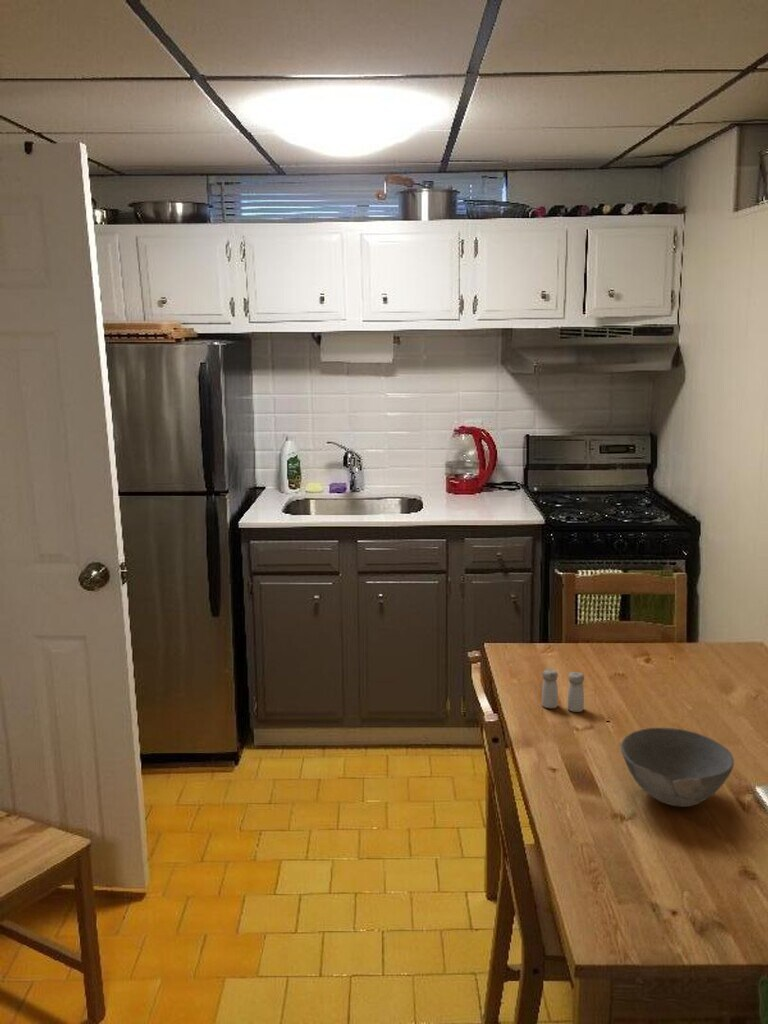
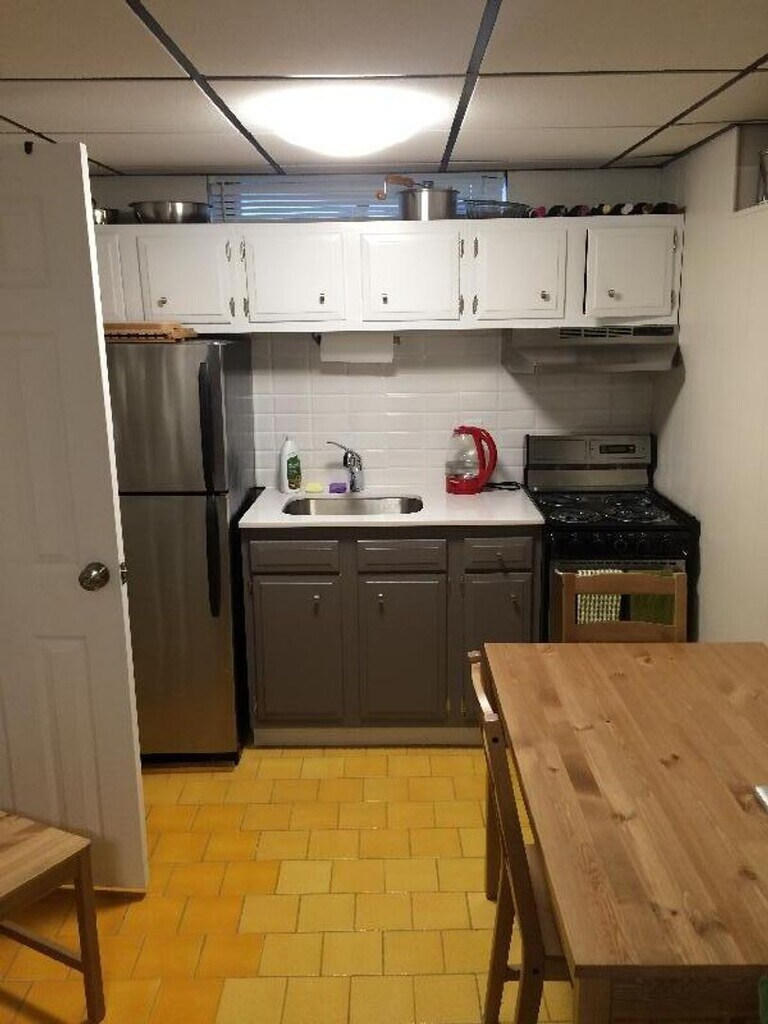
- salt and pepper shaker (557, 689)
- bowl (673, 774)
